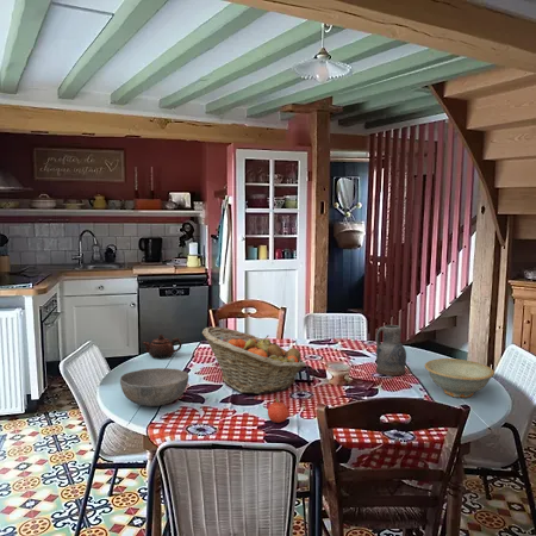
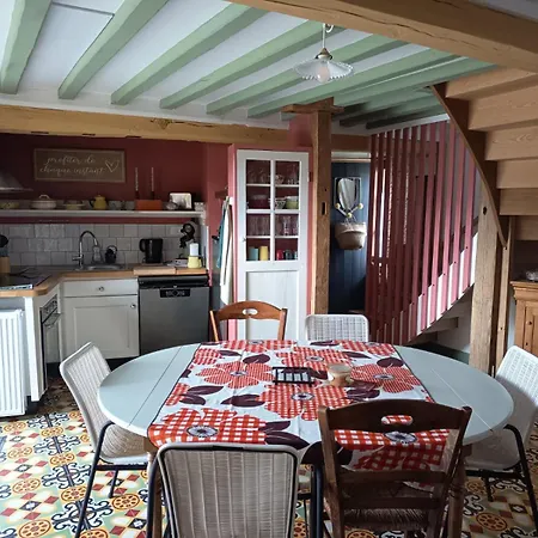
- pitcher (389, 349)
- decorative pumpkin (278, 410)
- dish (457, 379)
- teapot (162, 344)
- fruit basket (253, 355)
- bowl (155, 387)
